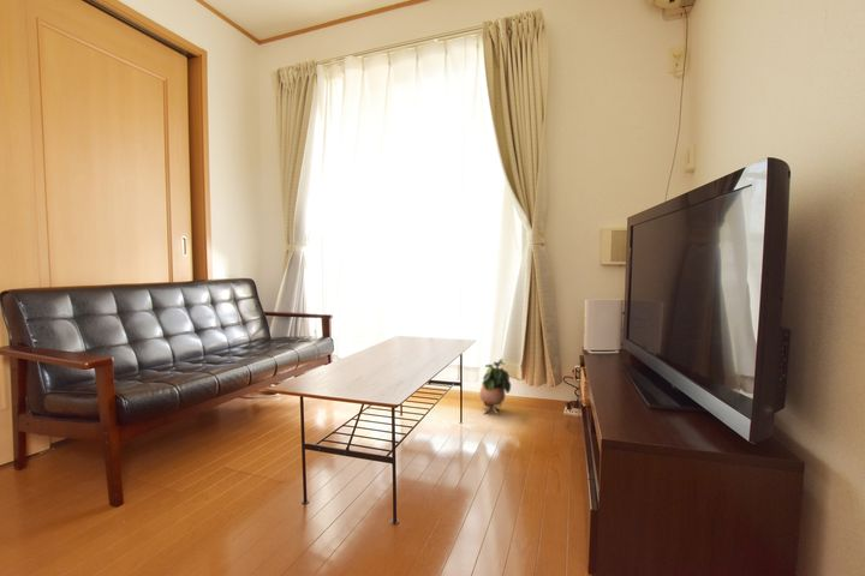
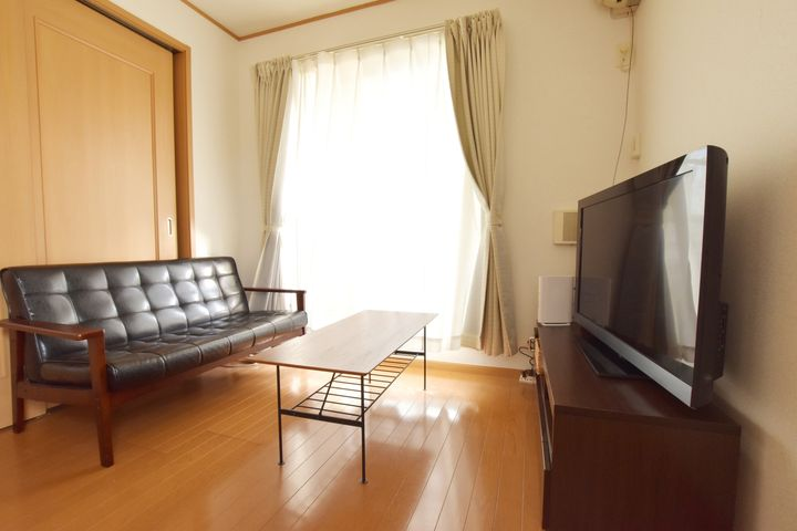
- potted plant (495, 385)
